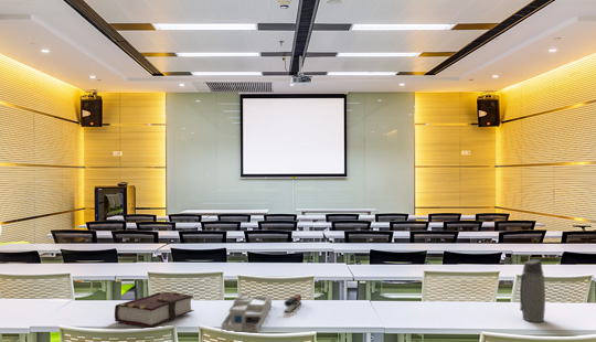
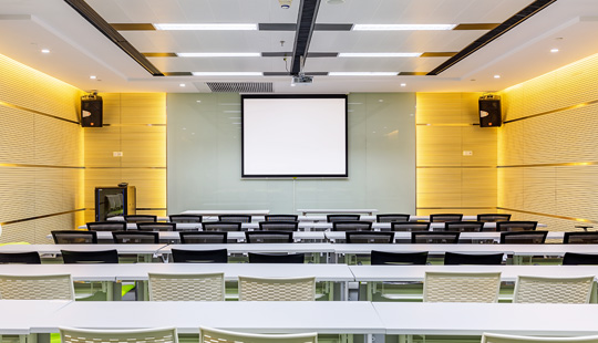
- book (155, 307)
- water bottle (532, 289)
- desk organizer (248, 307)
- stapler (292, 302)
